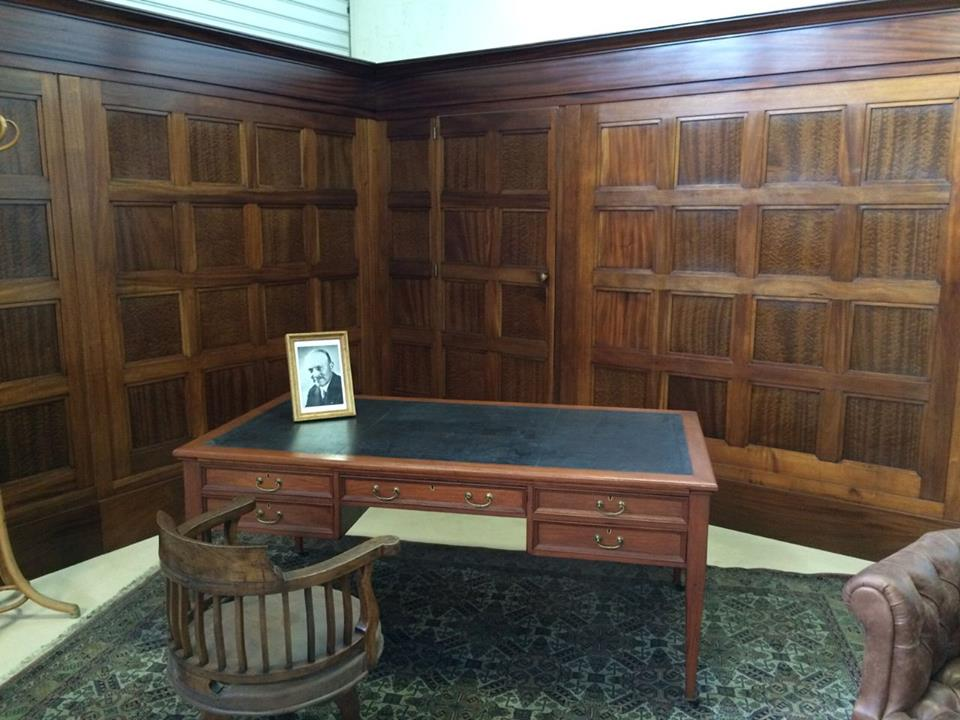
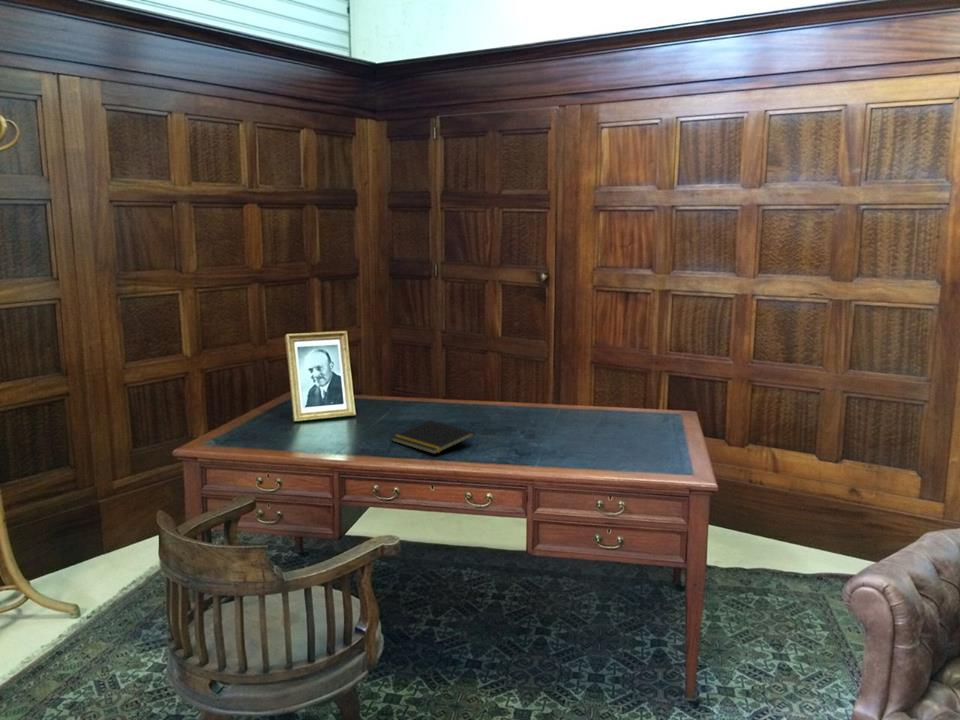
+ notepad (432, 436)
